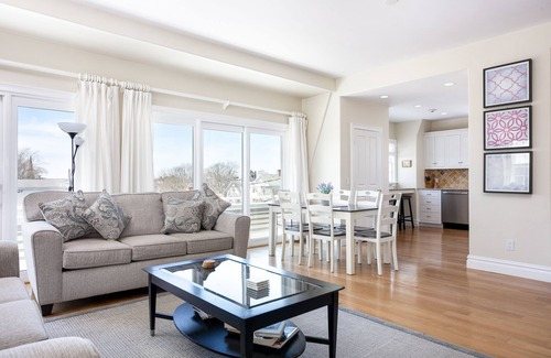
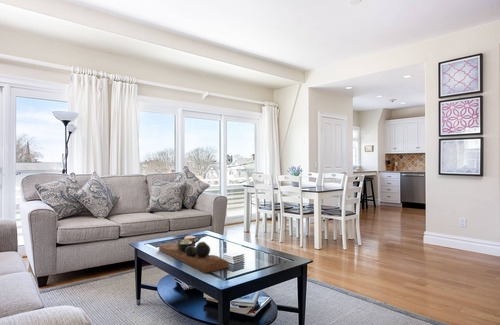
+ decorative tray (190, 246)
